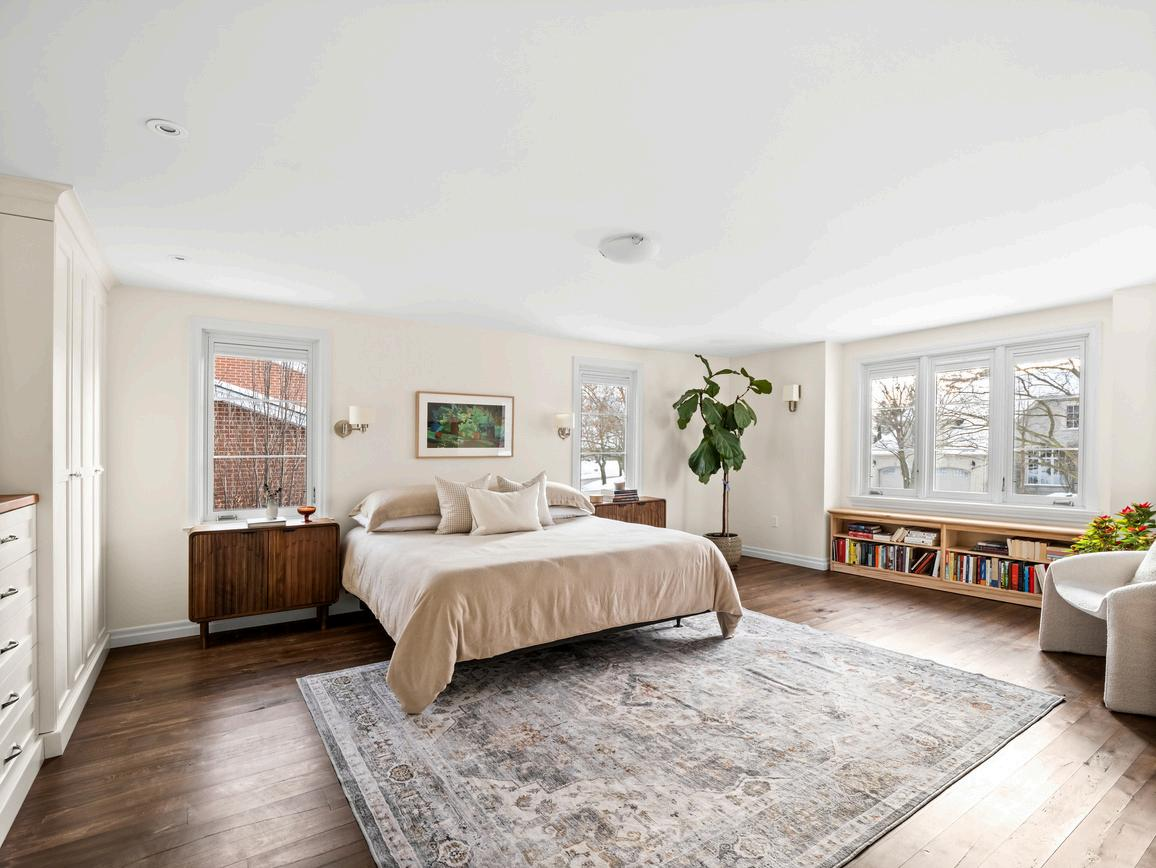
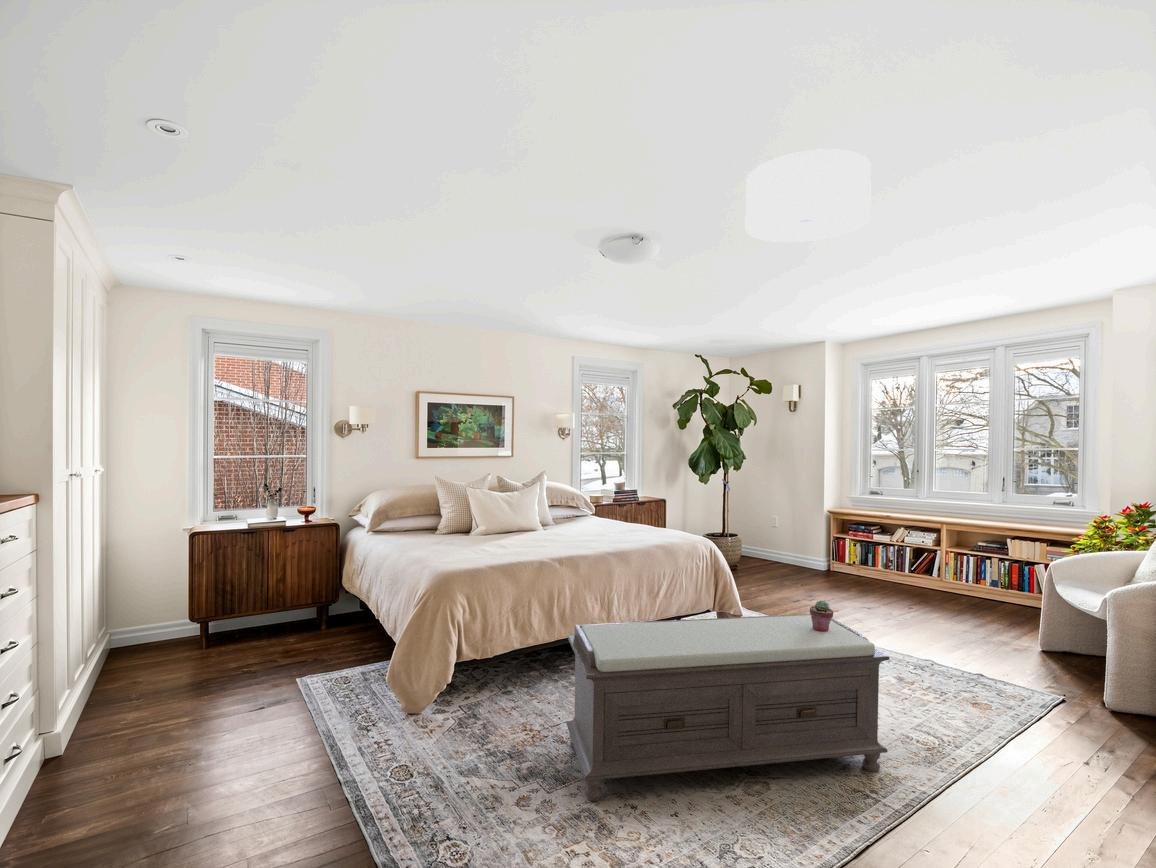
+ bench (721, 696)
+ potted succulent (821, 614)
+ ceiling light (806, 200)
